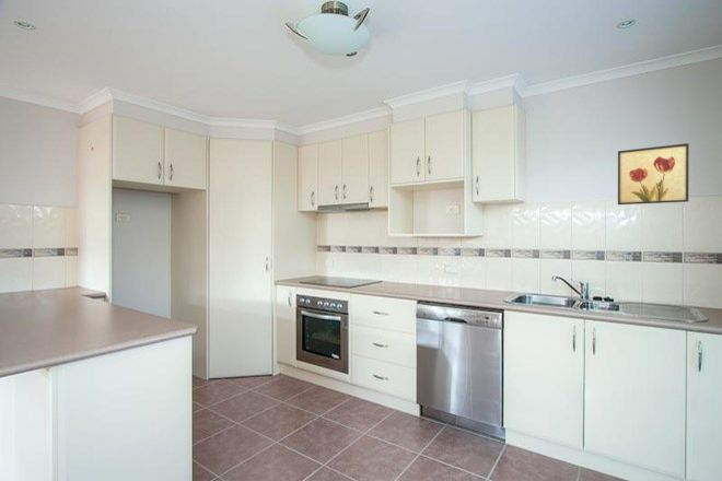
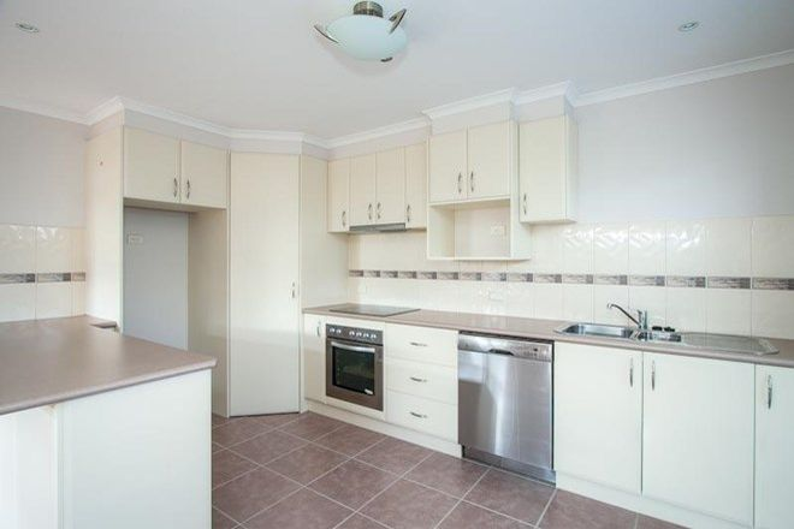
- wall art (651, 175)
